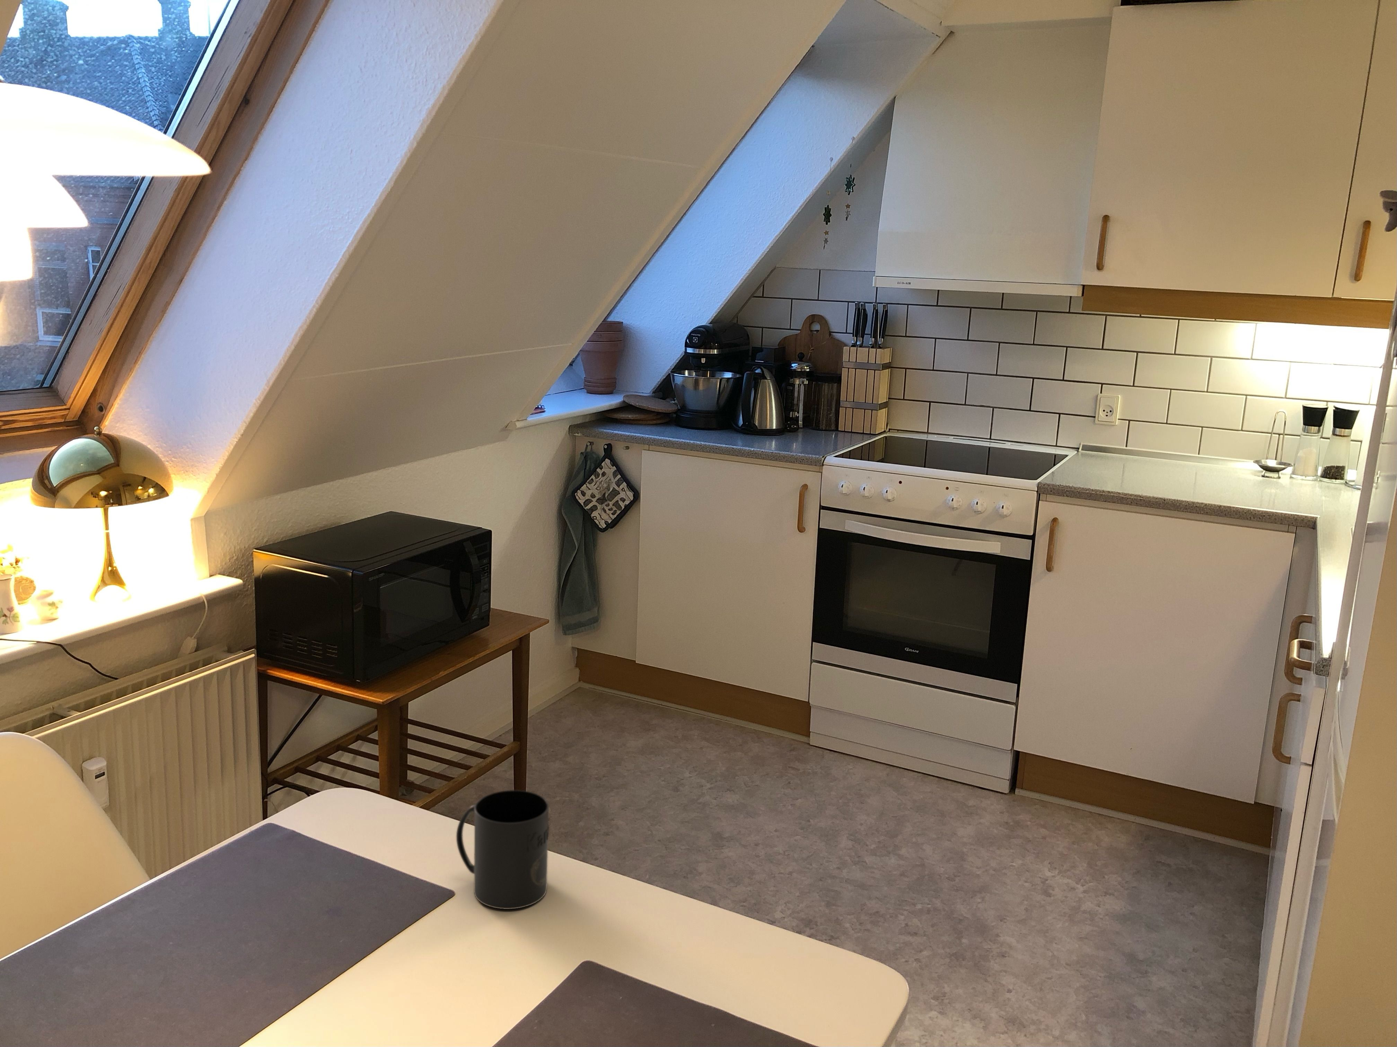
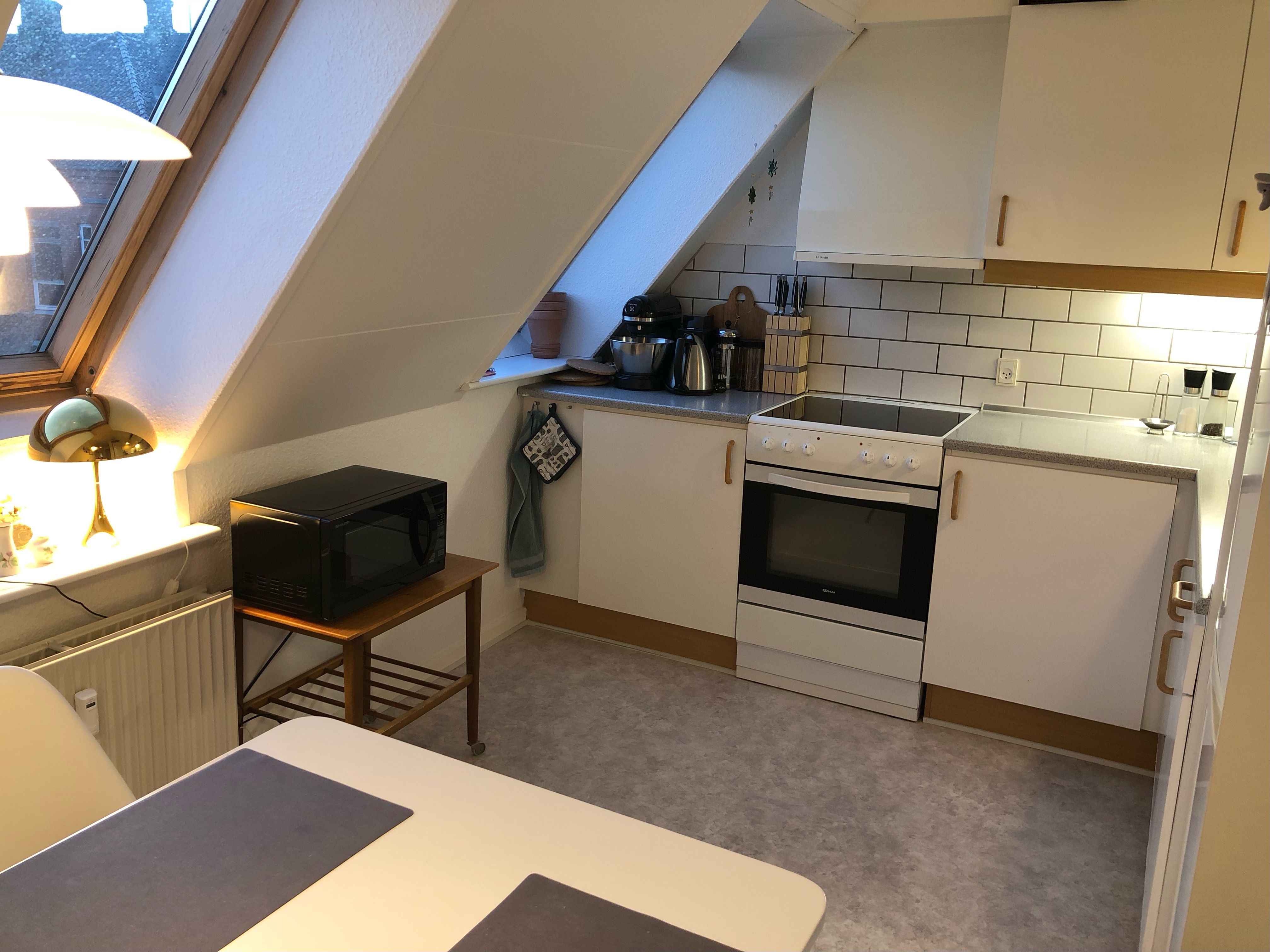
- mug (501, 846)
